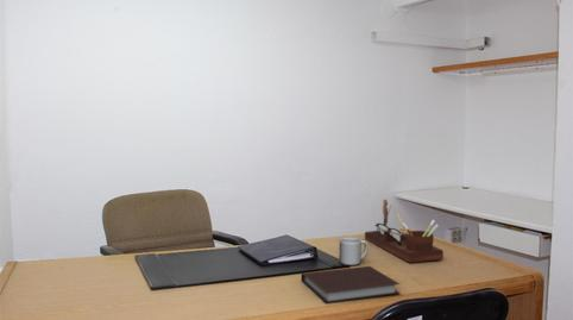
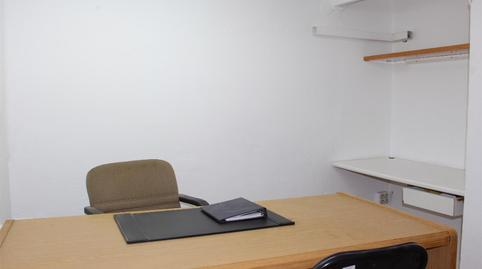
- desk organizer (403, 227)
- notebook (348, 282)
- mug (354, 250)
